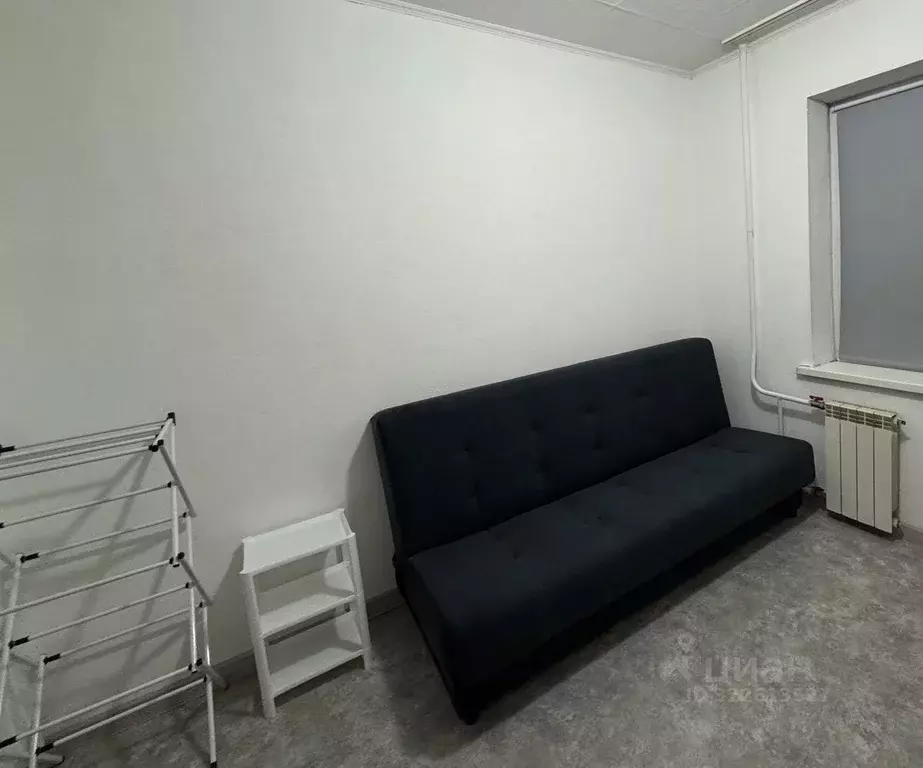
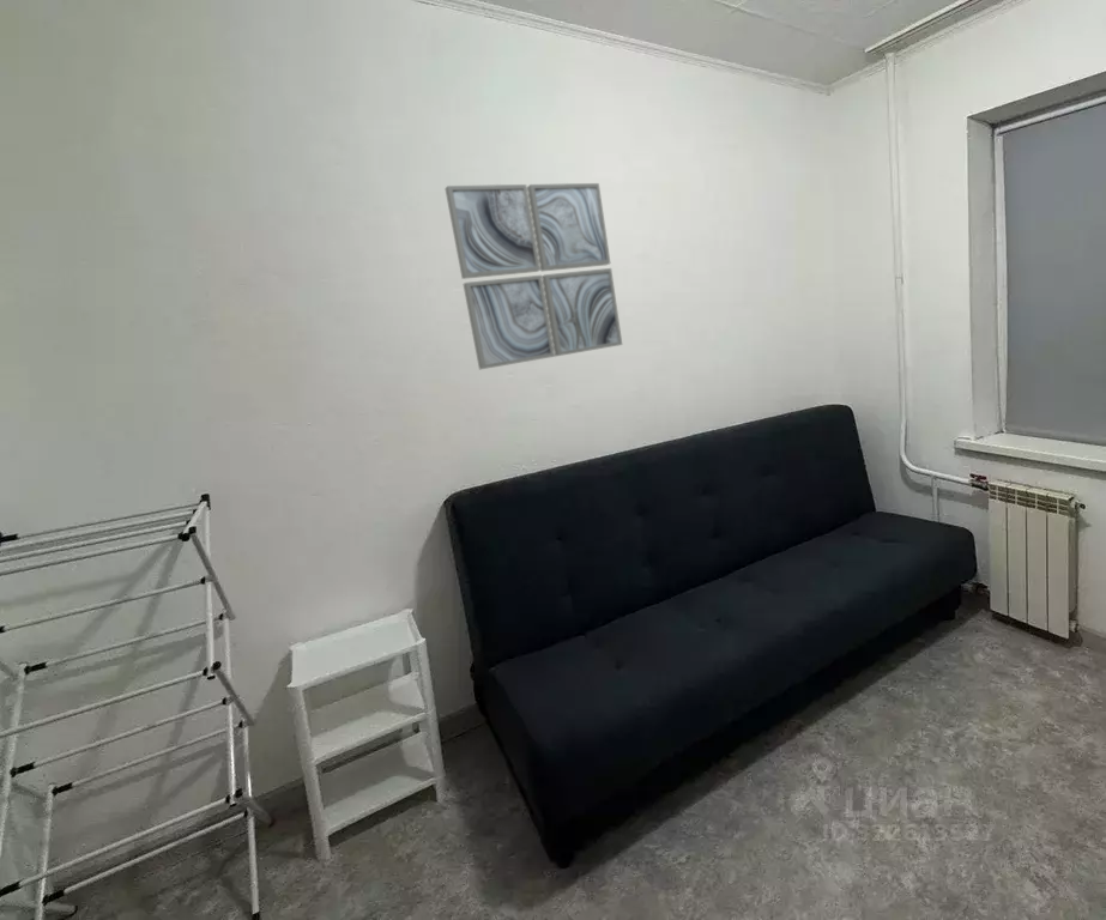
+ wall art (540, 276)
